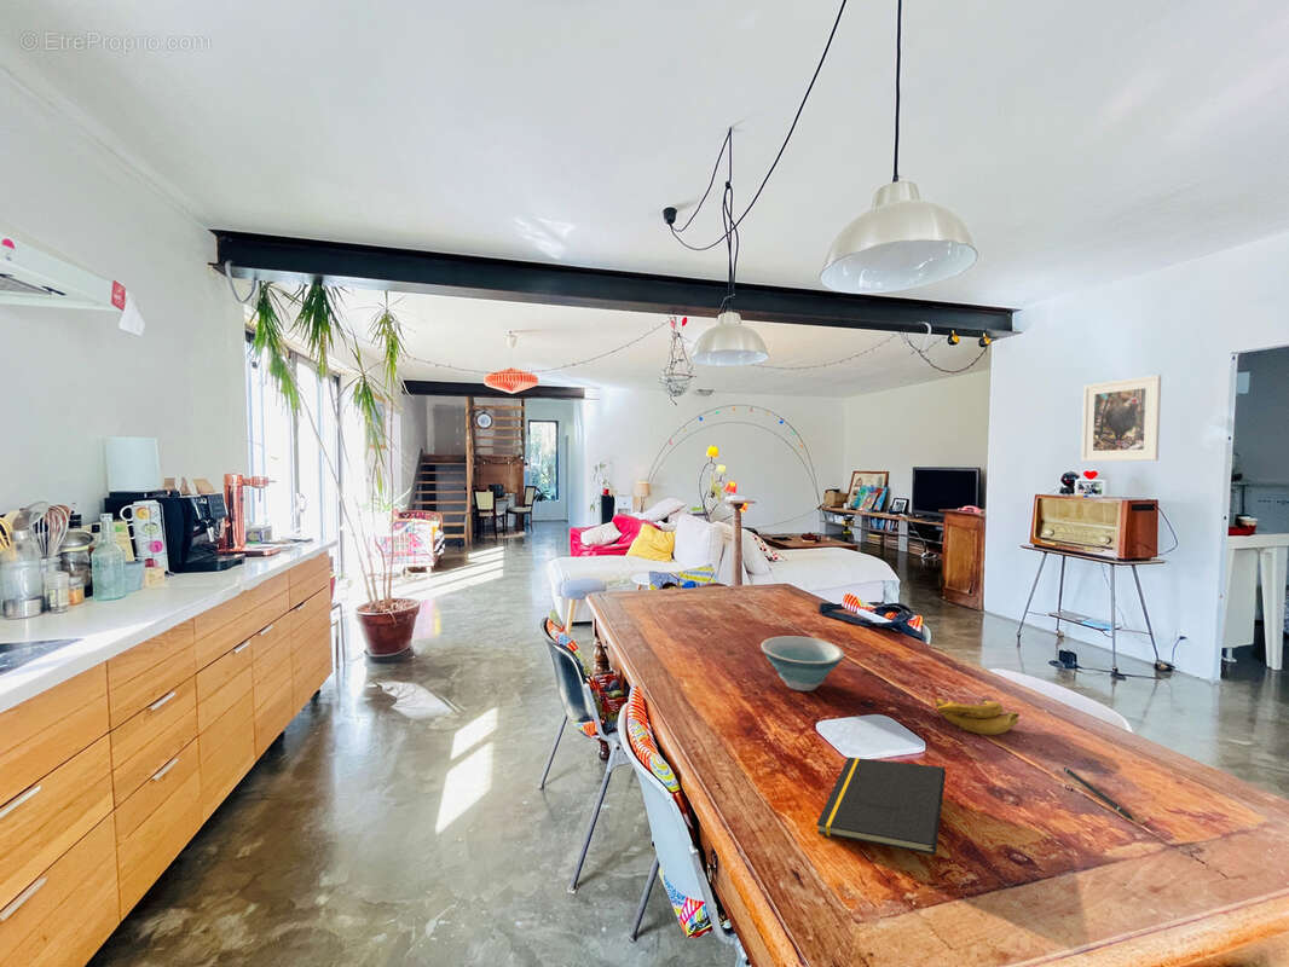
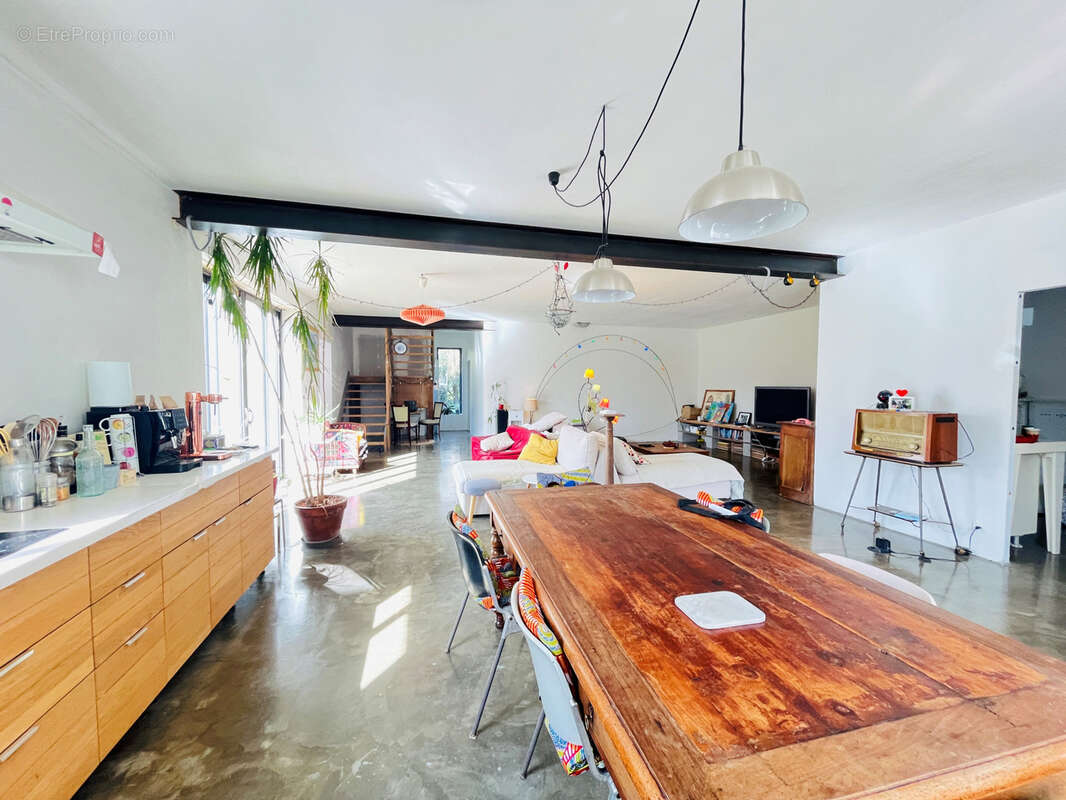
- banana (975, 708)
- pen (1097, 792)
- bowl (800, 666)
- notepad (884, 798)
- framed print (1119, 421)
